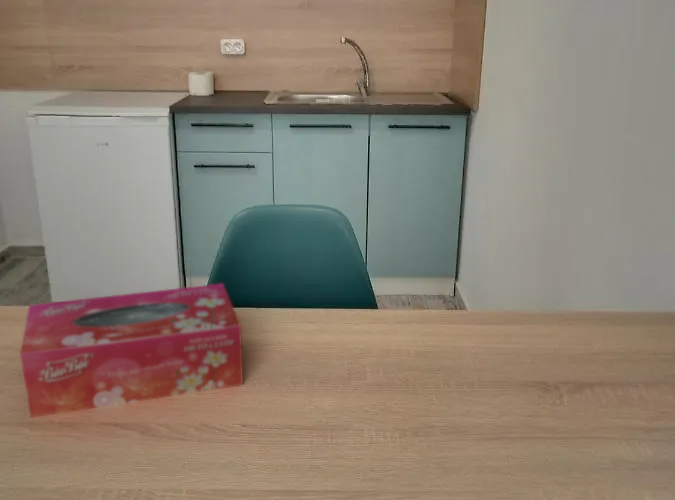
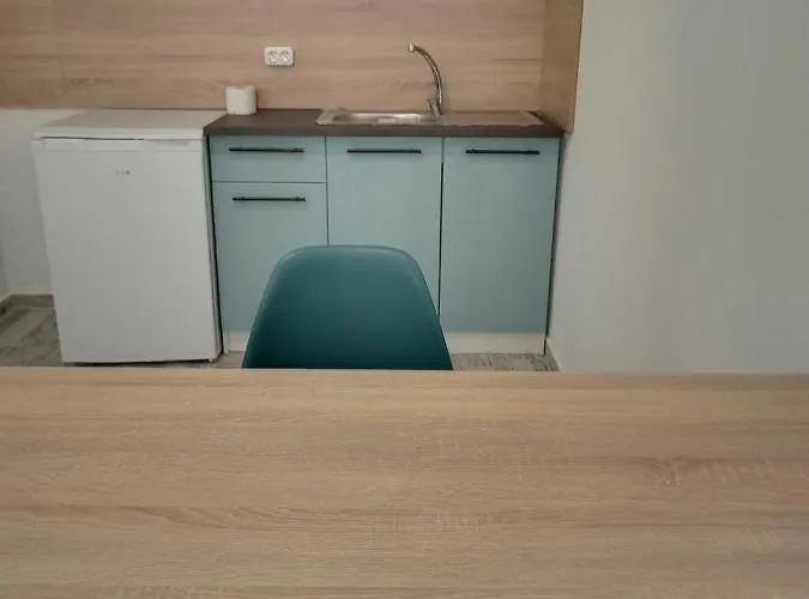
- tissue box (135, 344)
